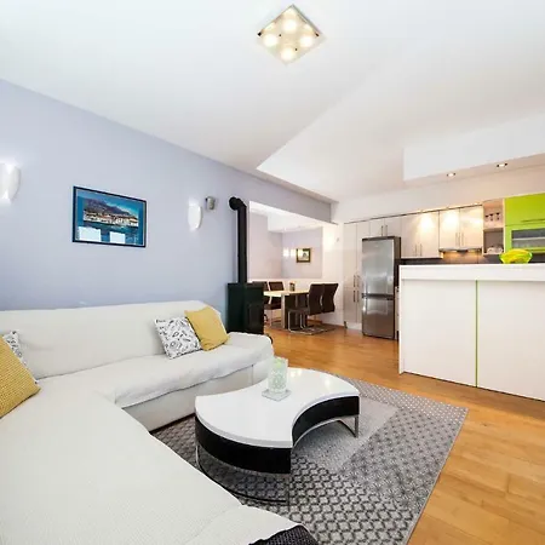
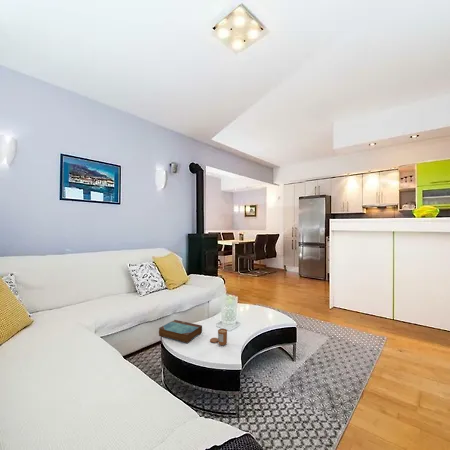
+ book (180, 330)
+ candle (218, 335)
